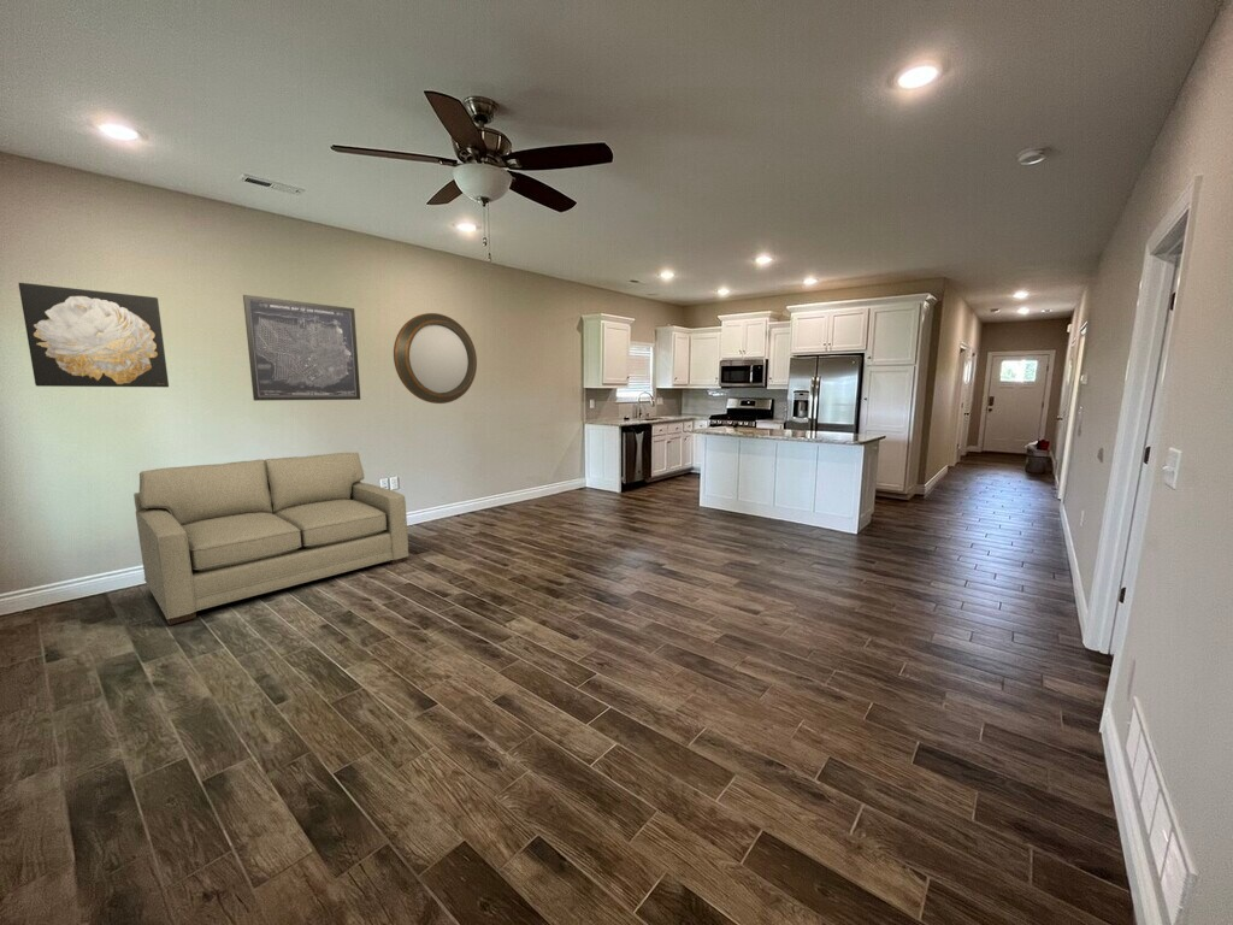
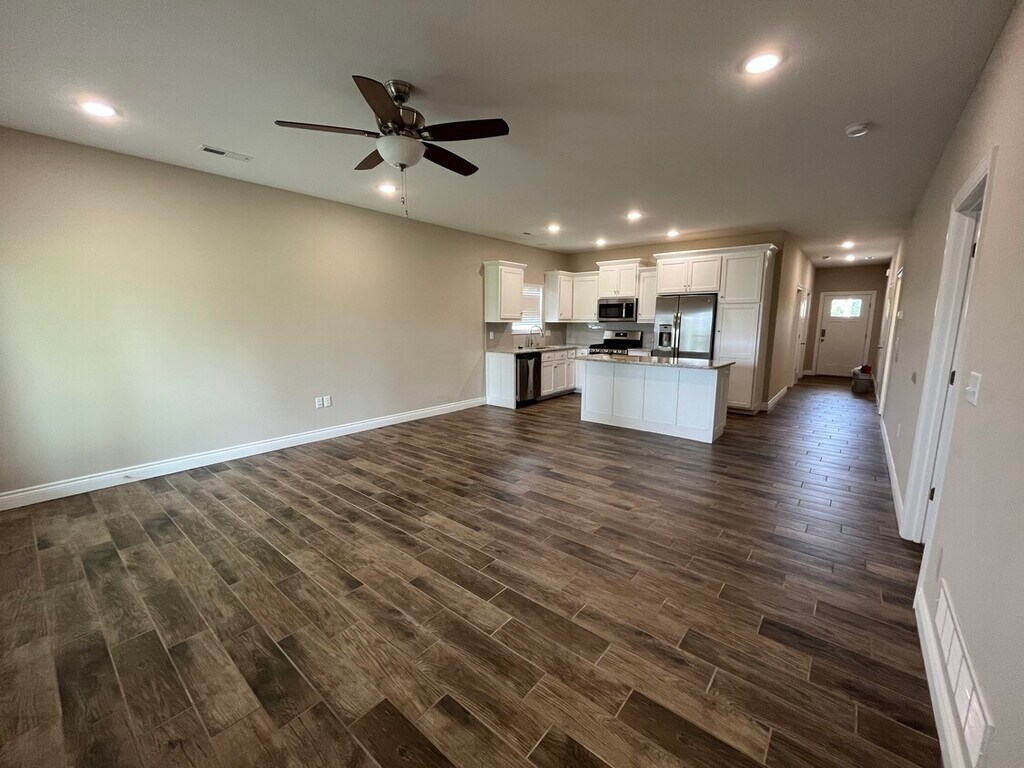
- home mirror (439, 359)
- wall art (306, 352)
- sofa (282, 518)
- wall art (100, 338)
